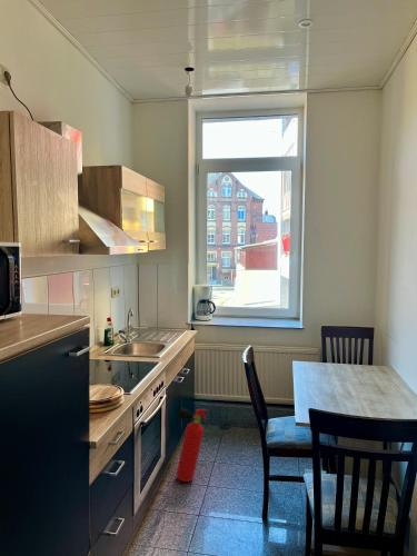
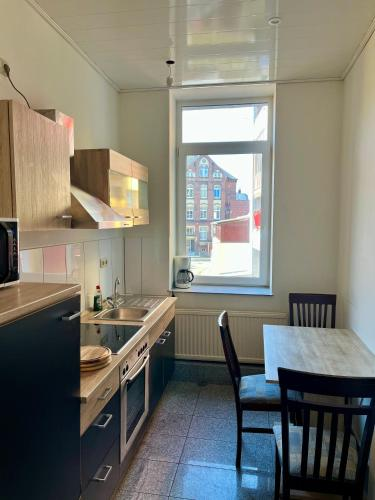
- fire extinguisher (191, 444)
